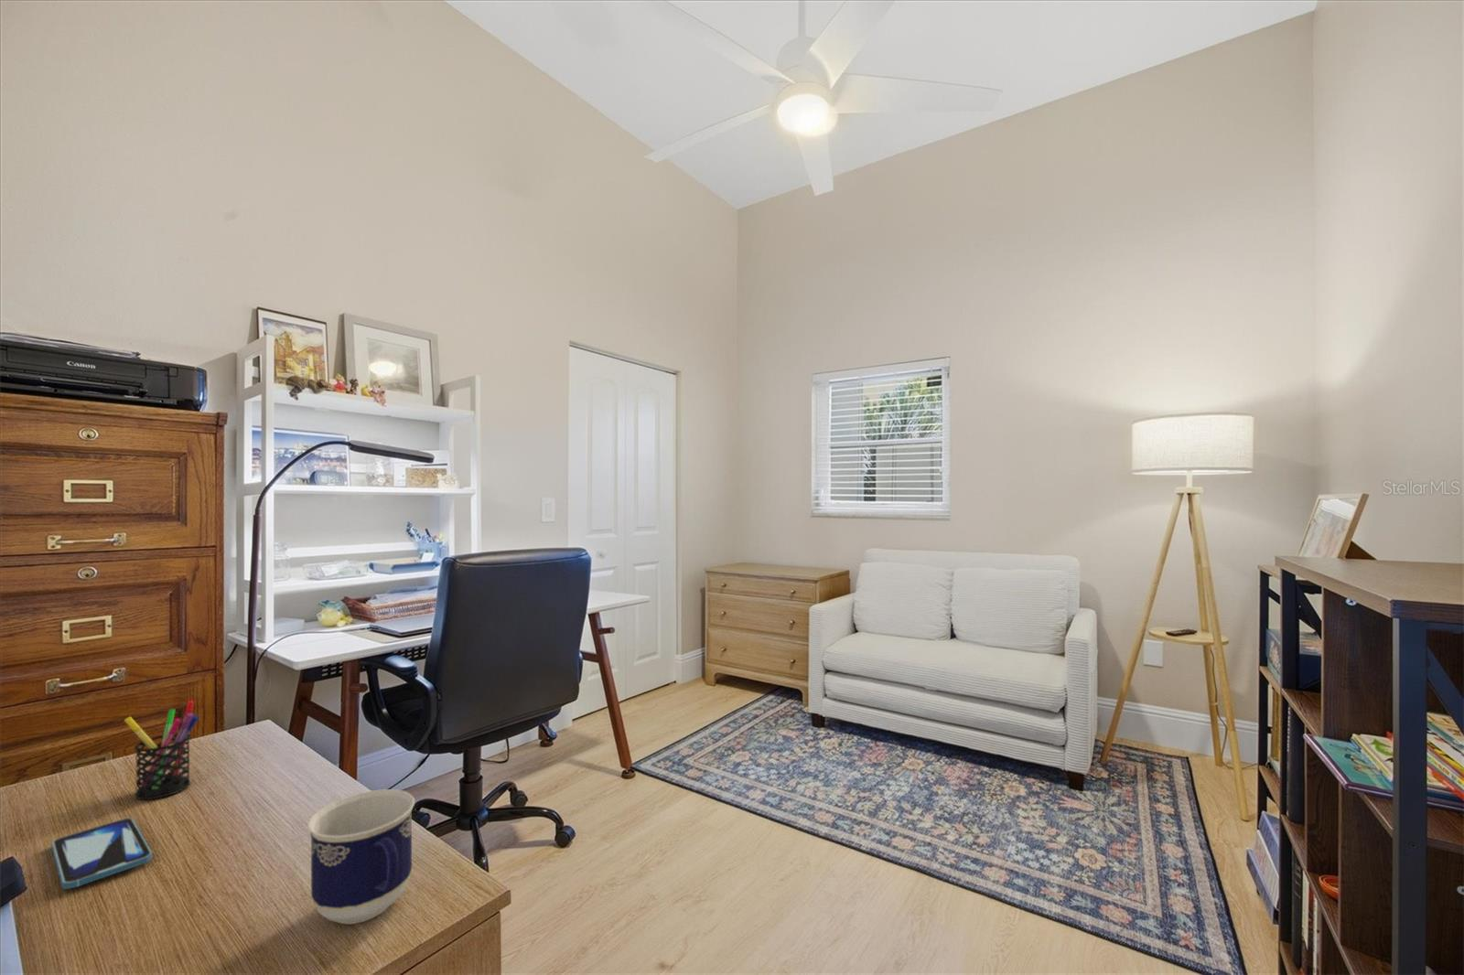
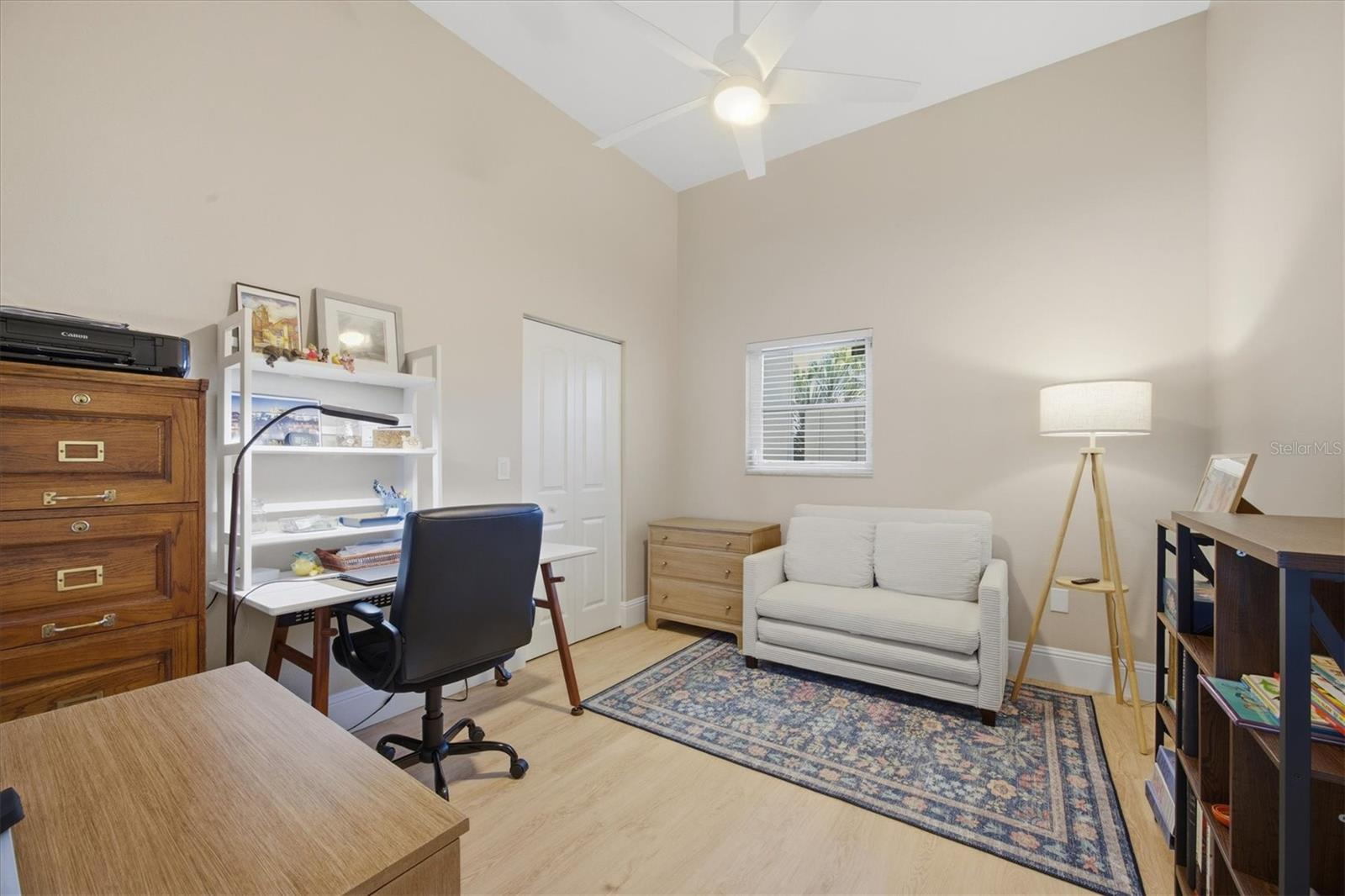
- smartphone (100, 850)
- cup (369, 863)
- pen holder (168, 744)
